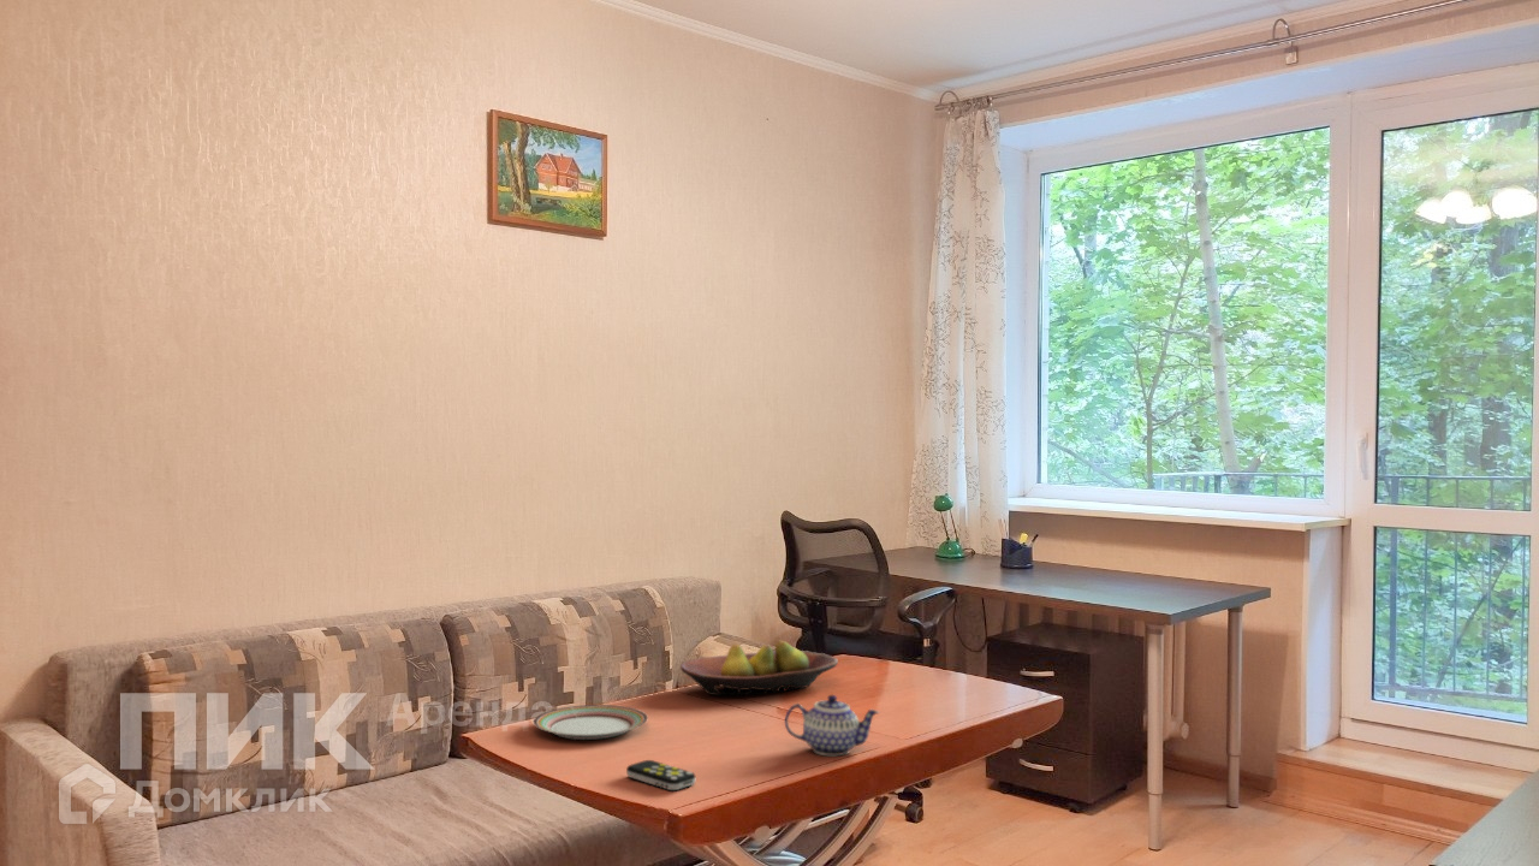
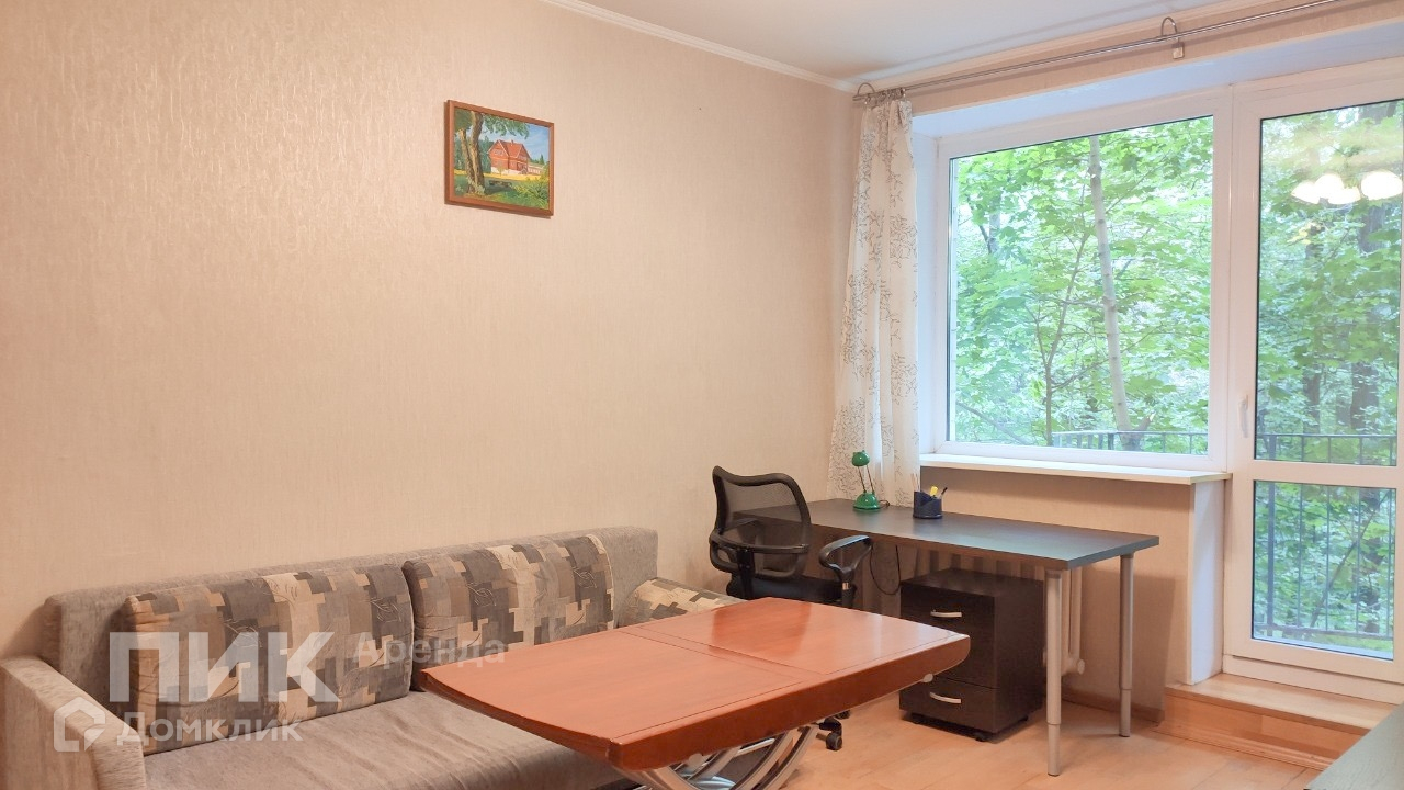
- plate (590, 723)
- fruit bowl (759, 665)
- teapot (831, 723)
- remote control (660, 773)
